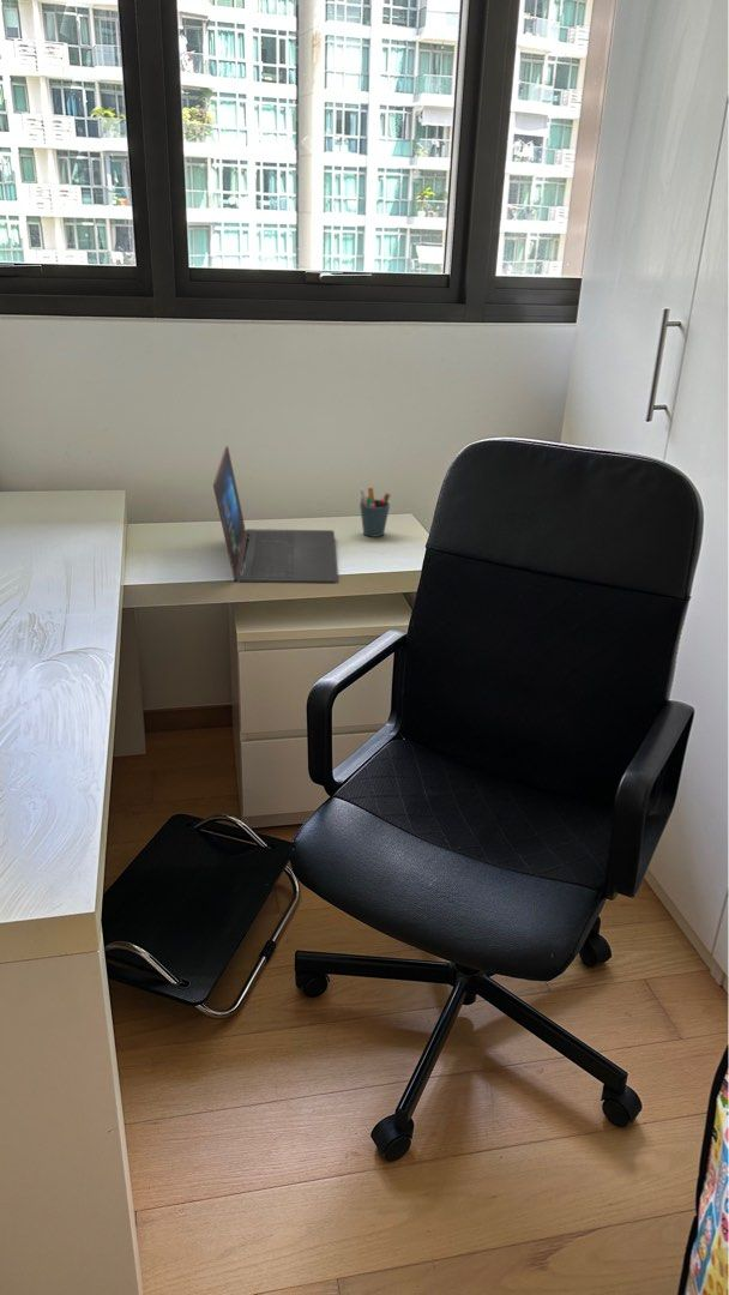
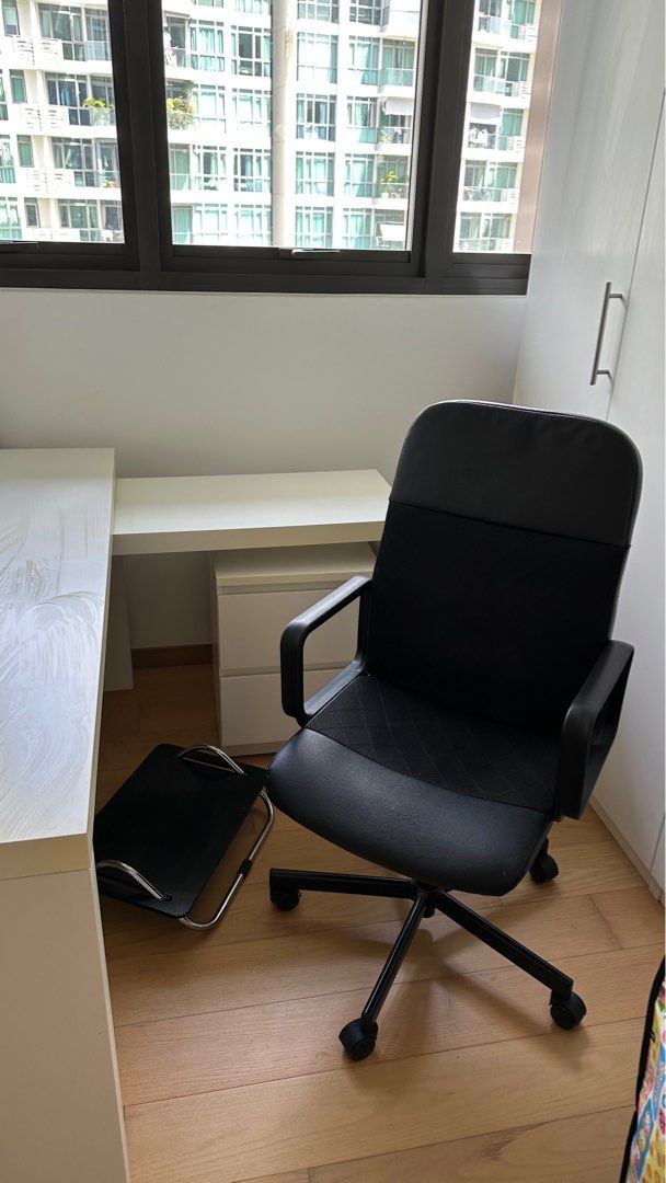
- laptop (279, 530)
- pen holder (374, 510)
